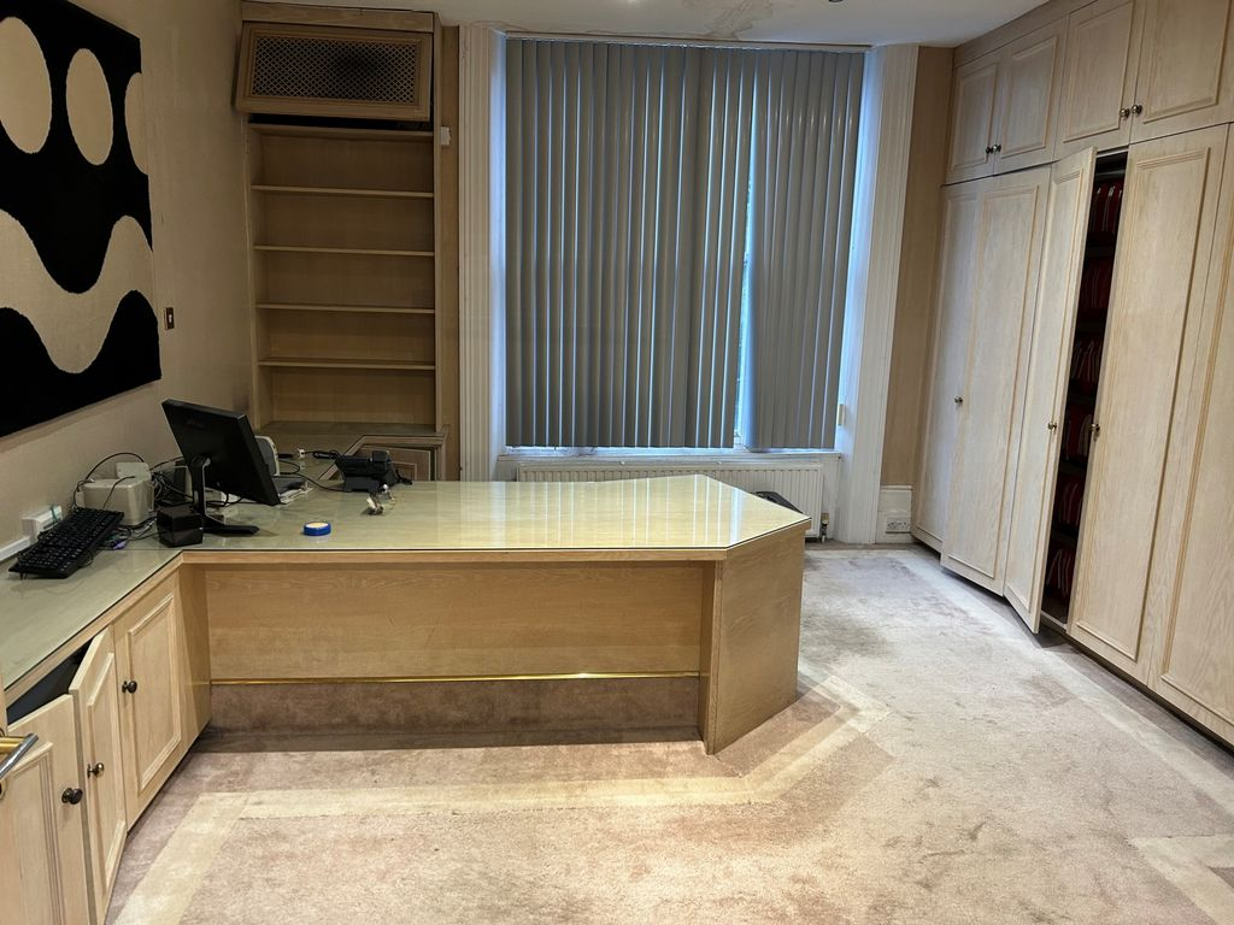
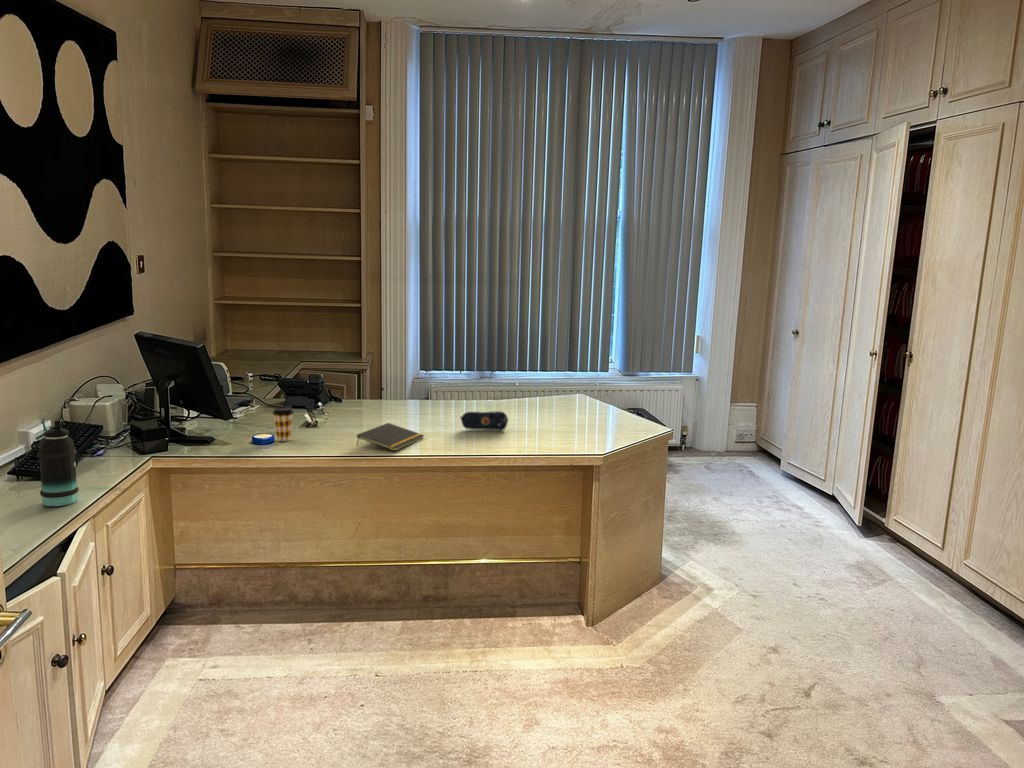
+ bottle (57, 459)
+ pencil case (484, 420)
+ notepad (391, 436)
+ coffee cup (283, 424)
